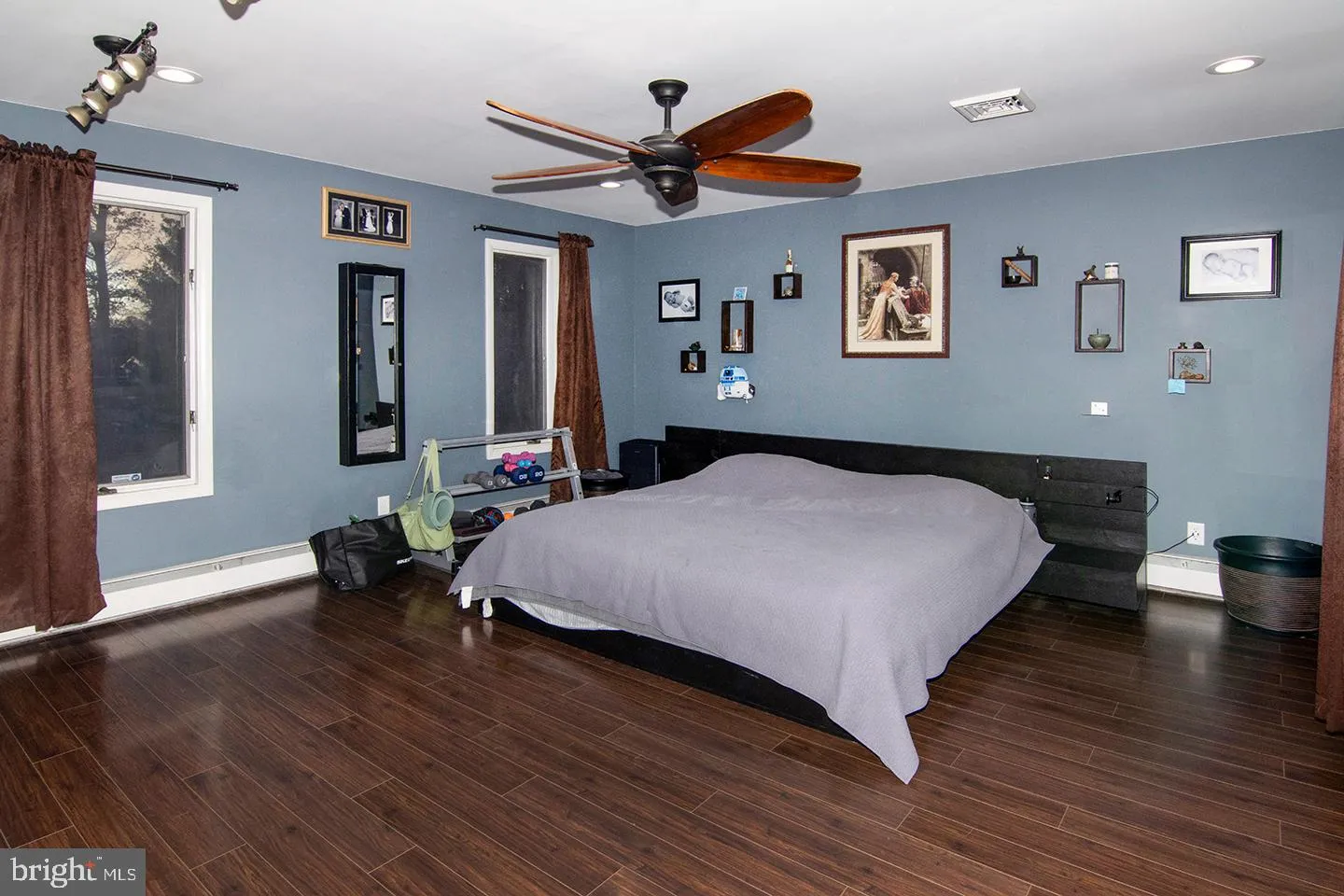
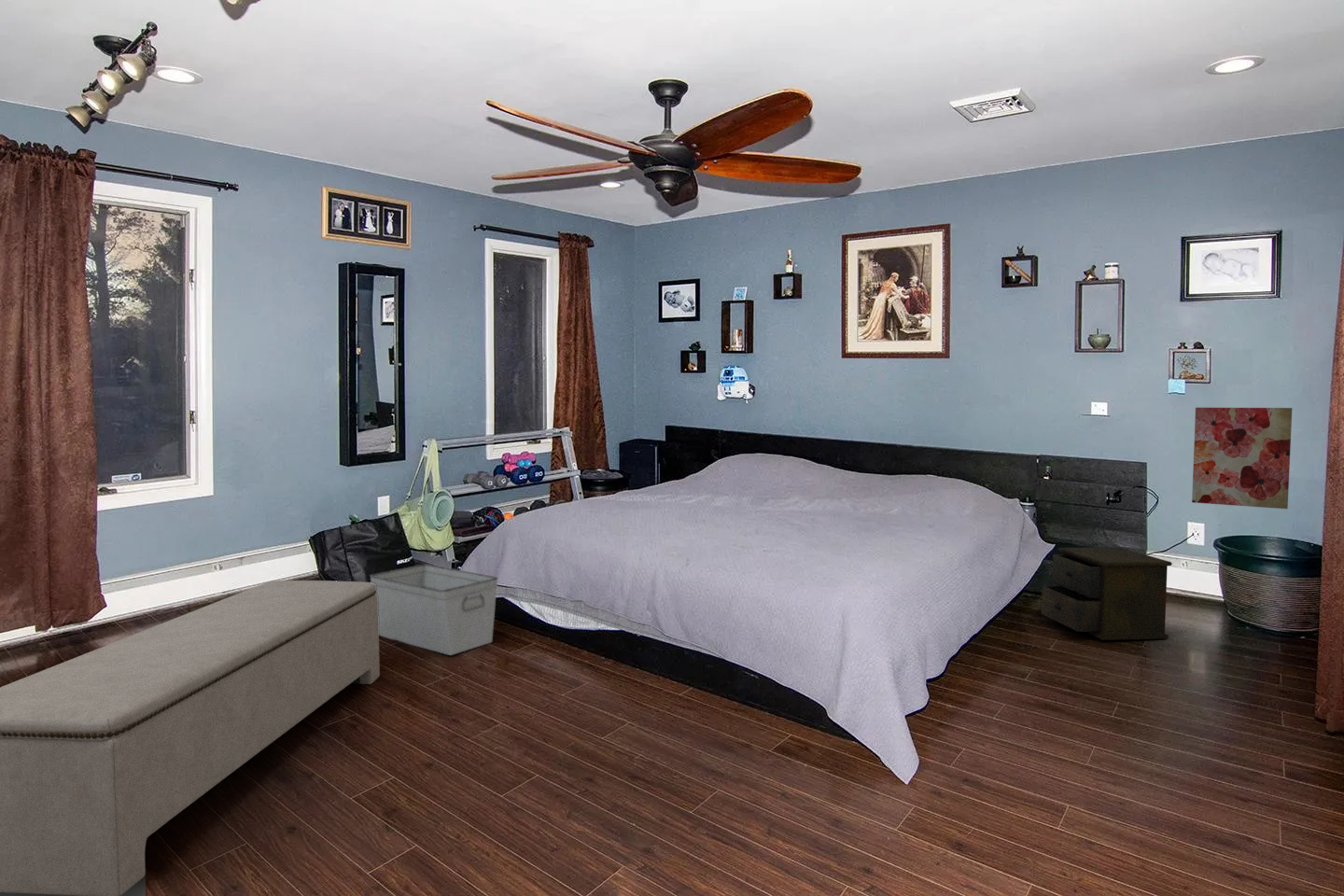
+ wall art (1240, 456)
+ bench (217, 693)
+ nightstand (1105, 591)
+ storage bin (433, 607)
